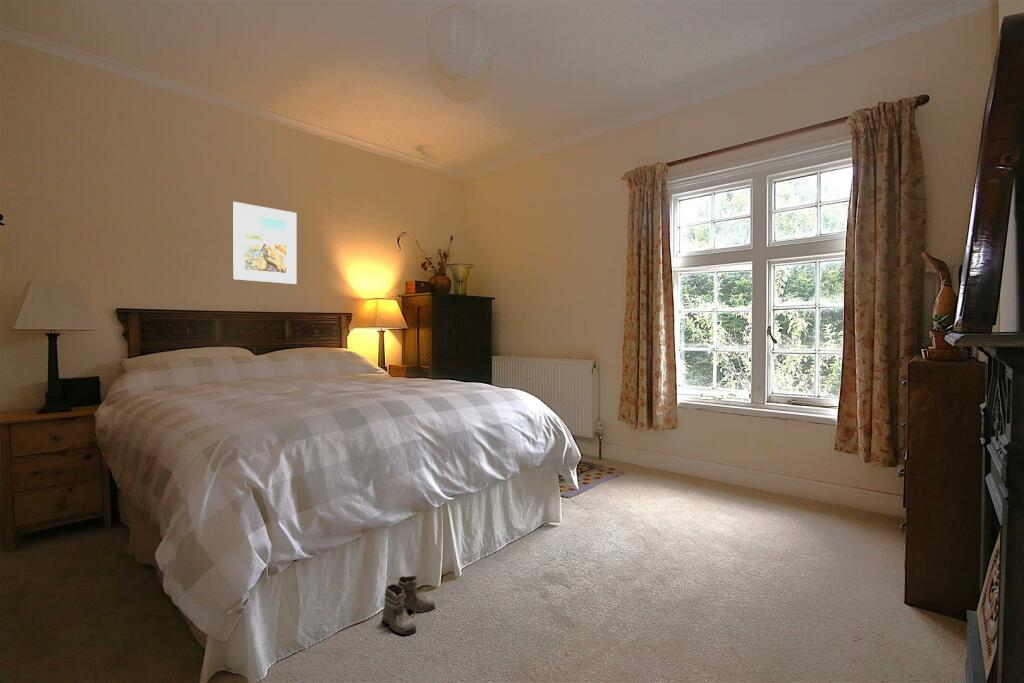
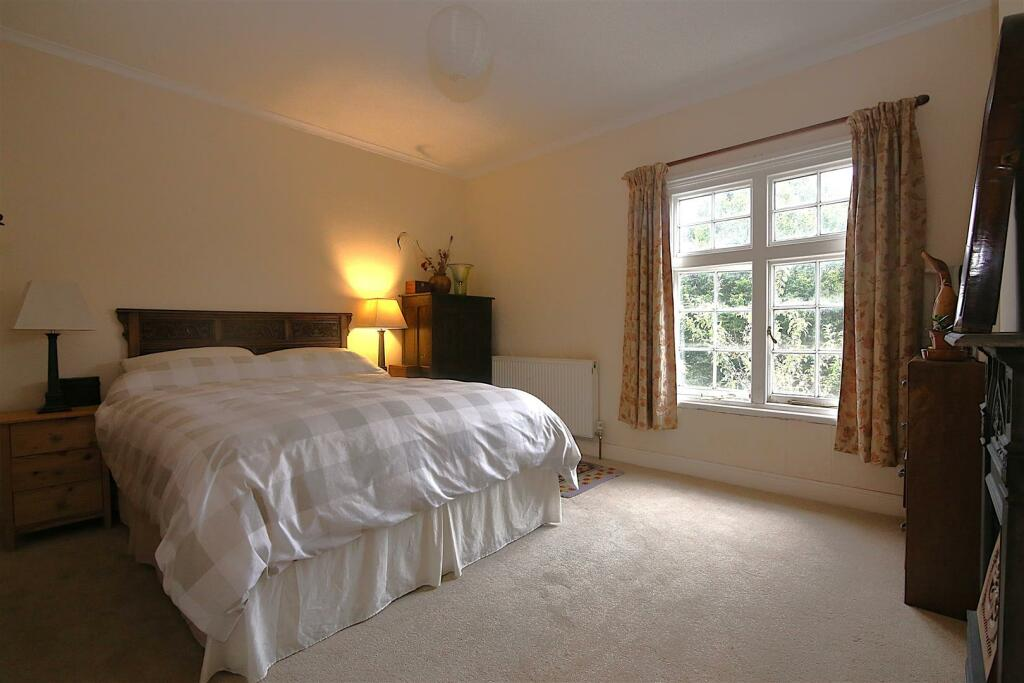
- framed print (266, 244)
- boots (407, 601)
